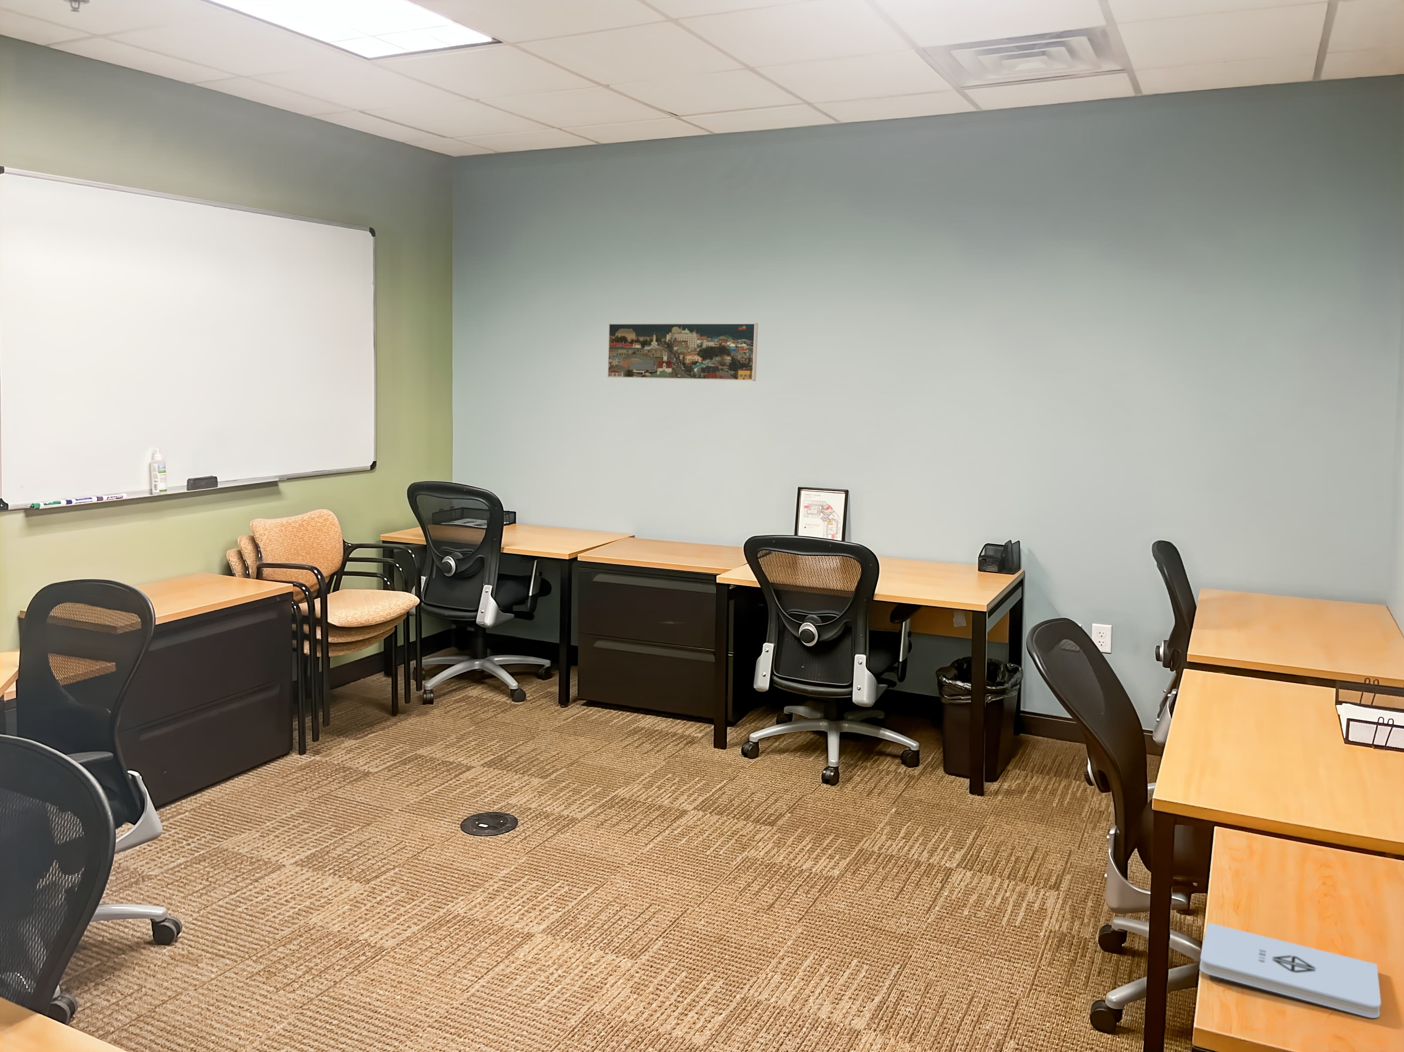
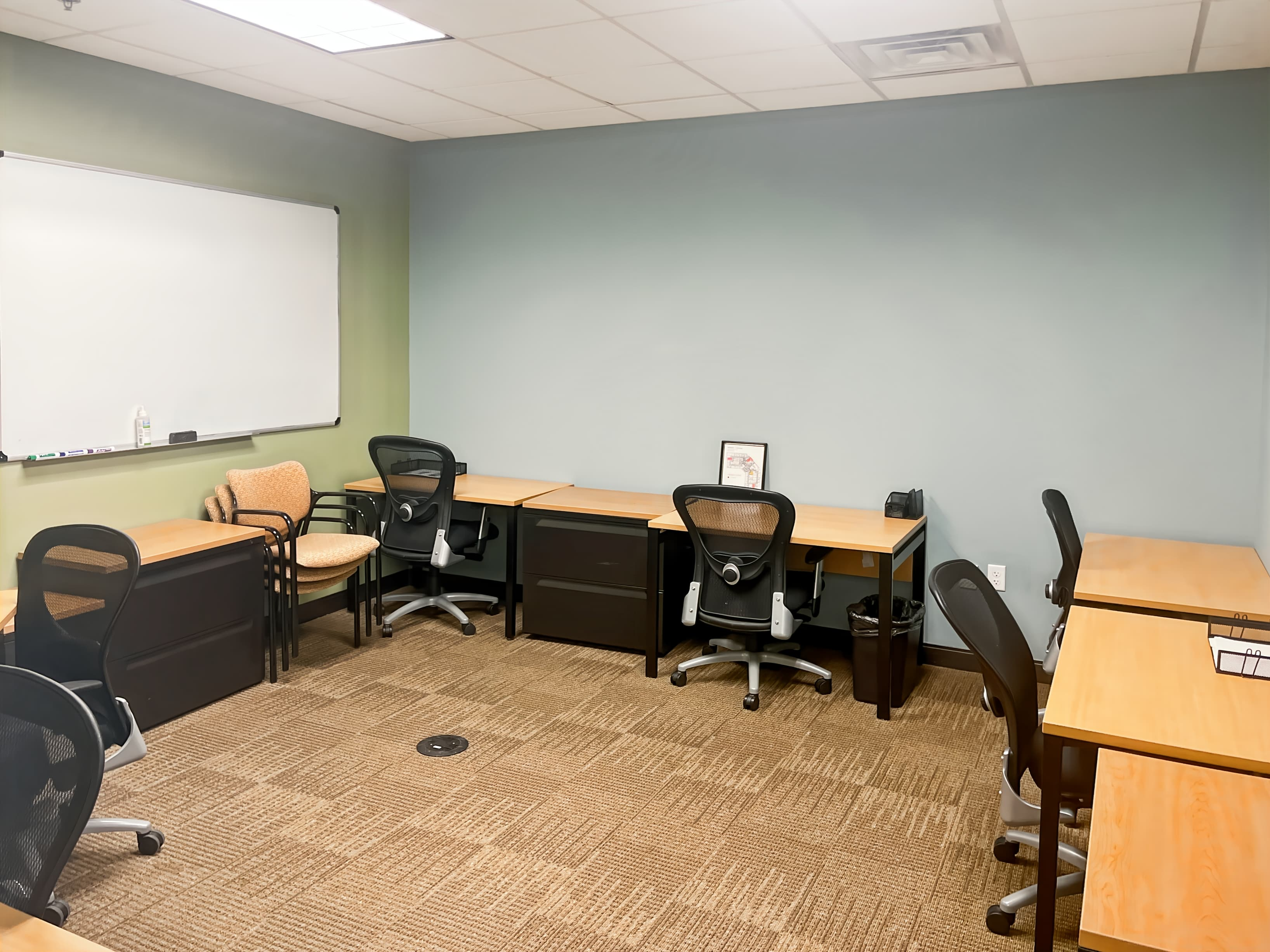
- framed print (680, 351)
- notepad (1288, 968)
